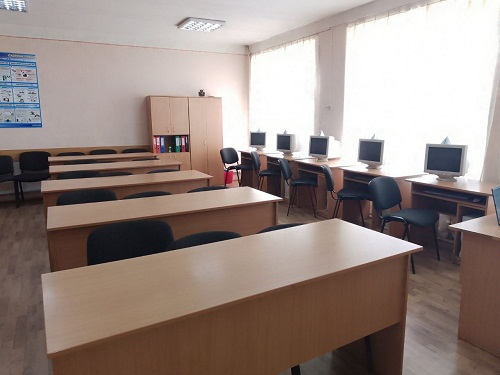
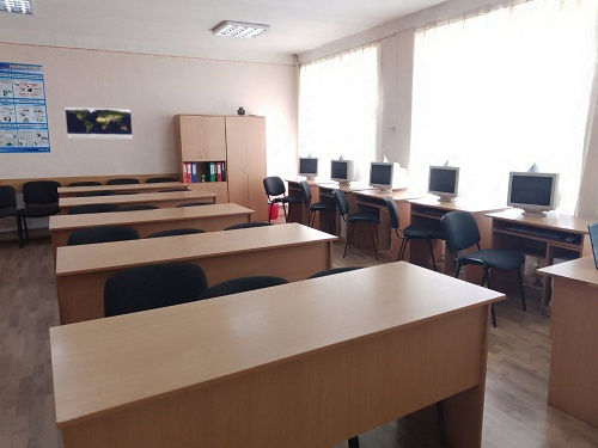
+ map (99, 123)
